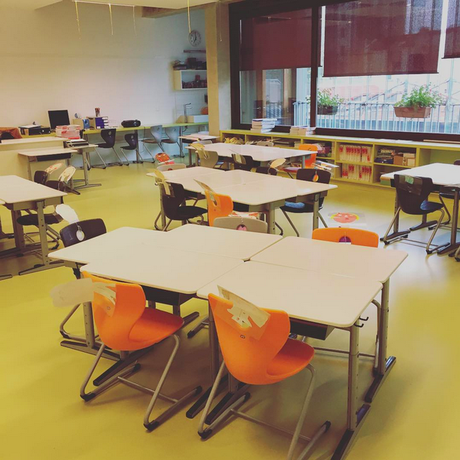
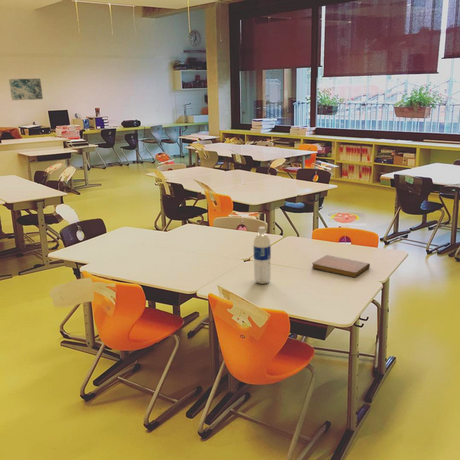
+ wall art (26, 89)
+ notebook (340, 265)
+ water bottle (262, 255)
